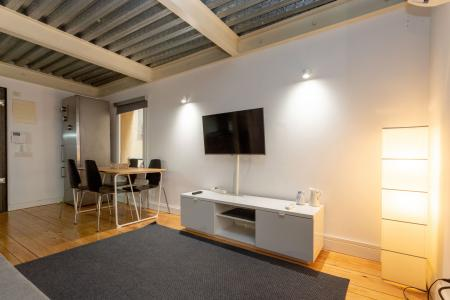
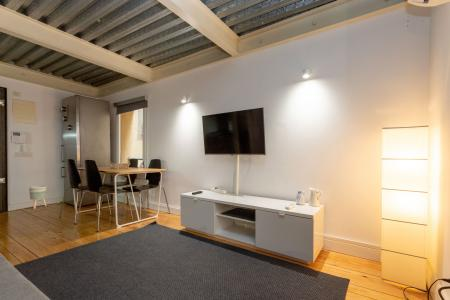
+ planter (37, 197)
